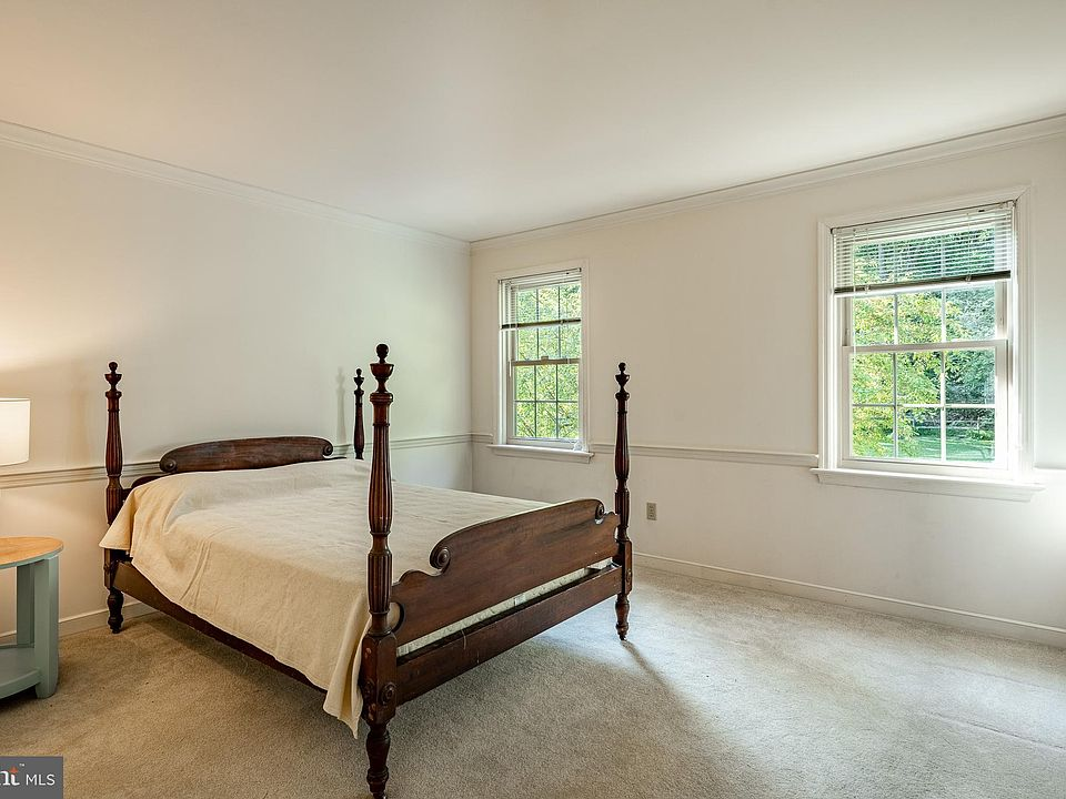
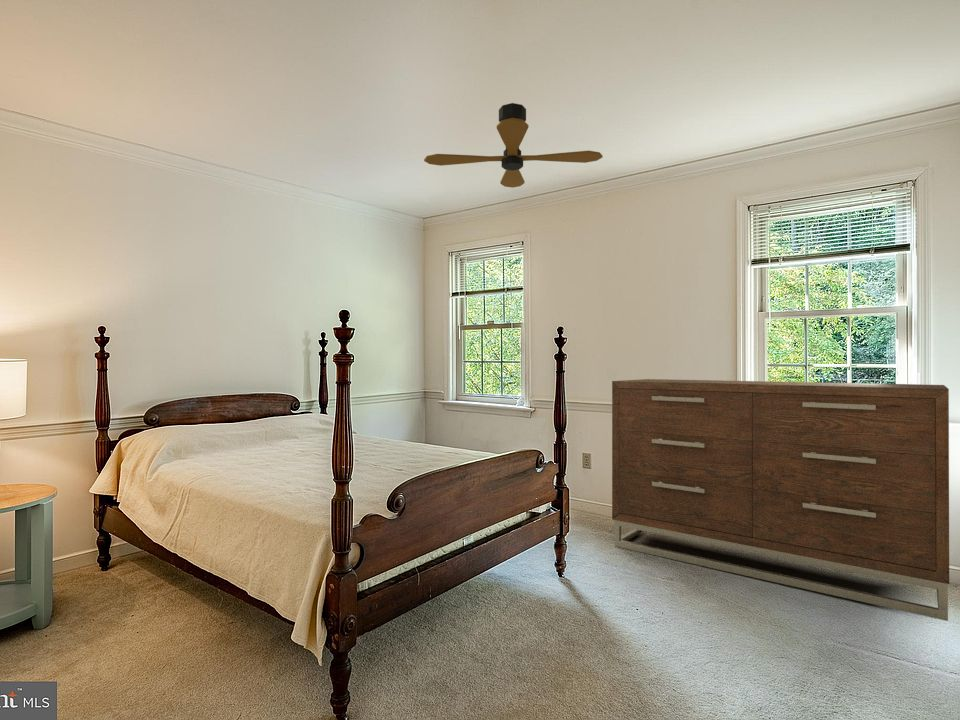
+ dresser (763, 473)
+ ceiling fan (512, 138)
